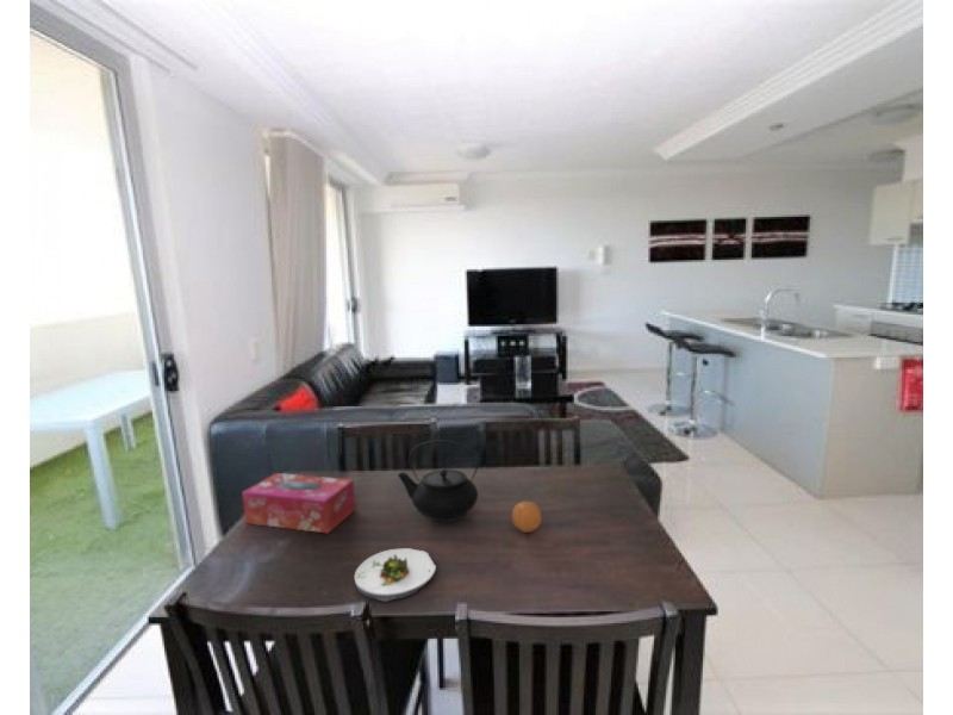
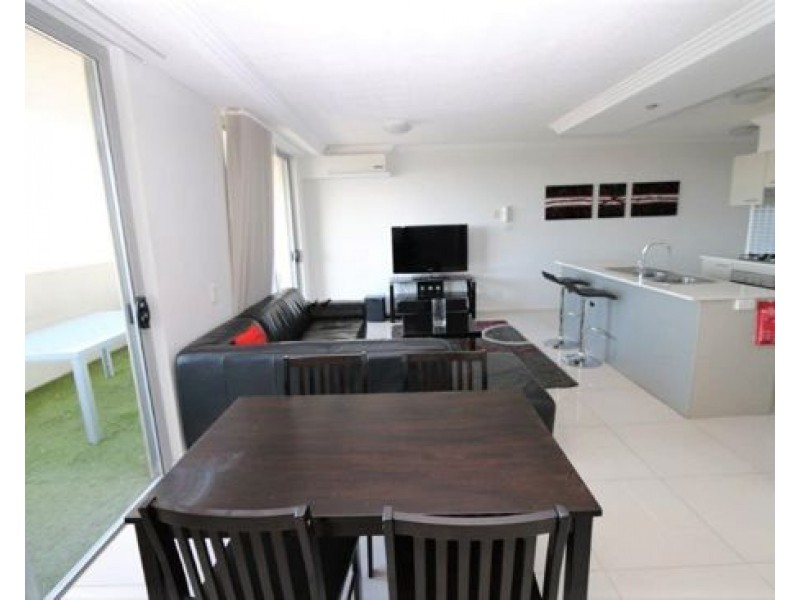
- teapot (437, 479)
- tissue box (300, 500)
- salad plate (393, 566)
- fruit (527, 516)
